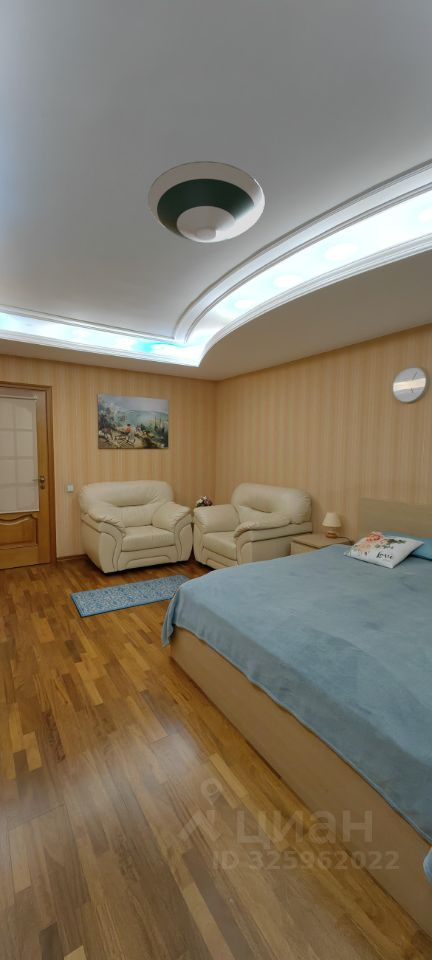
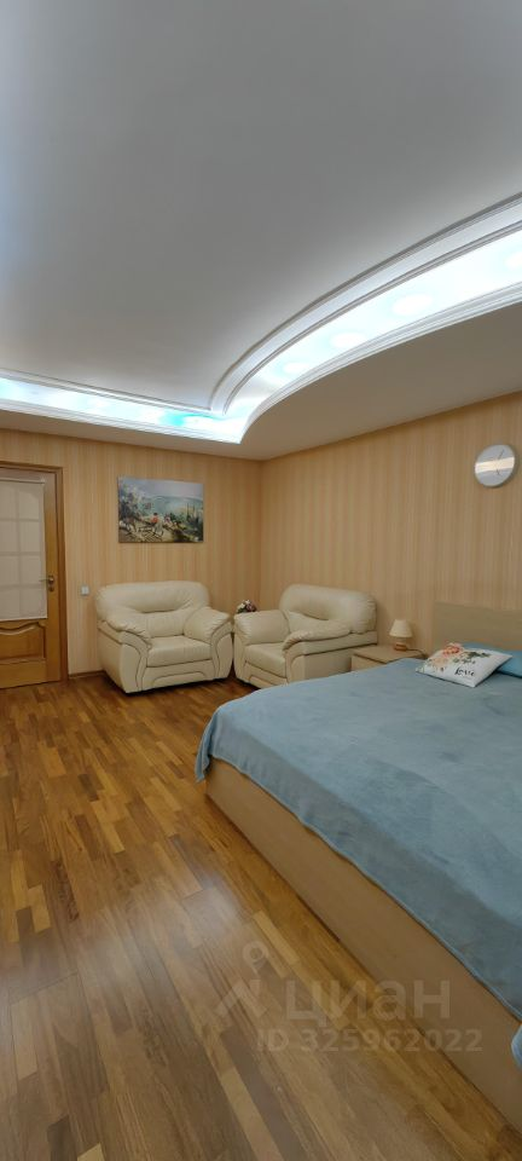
- rug (139, 592)
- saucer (206, 220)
